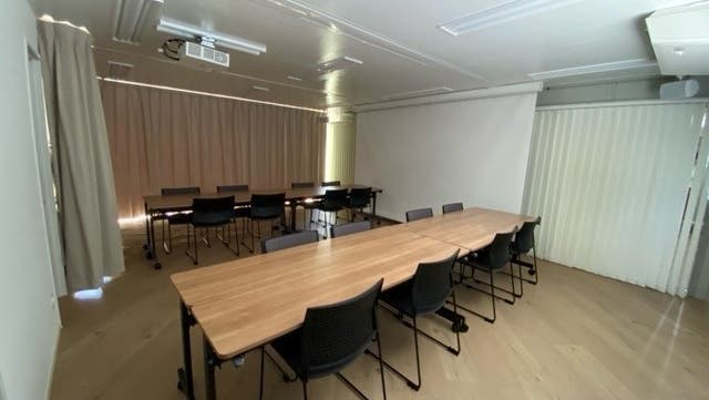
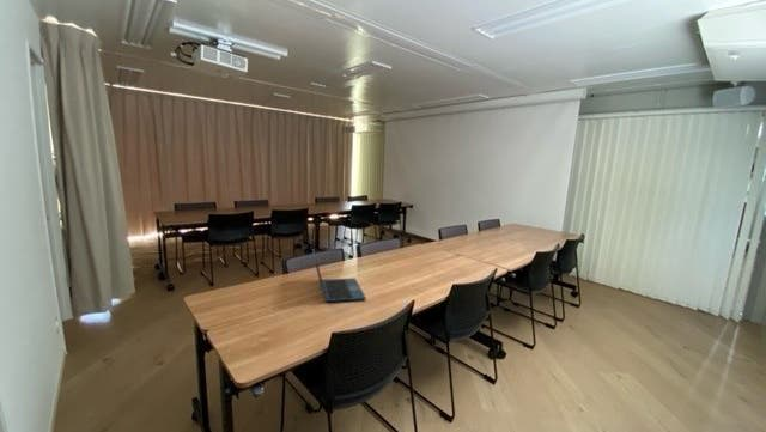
+ laptop (336, 279)
